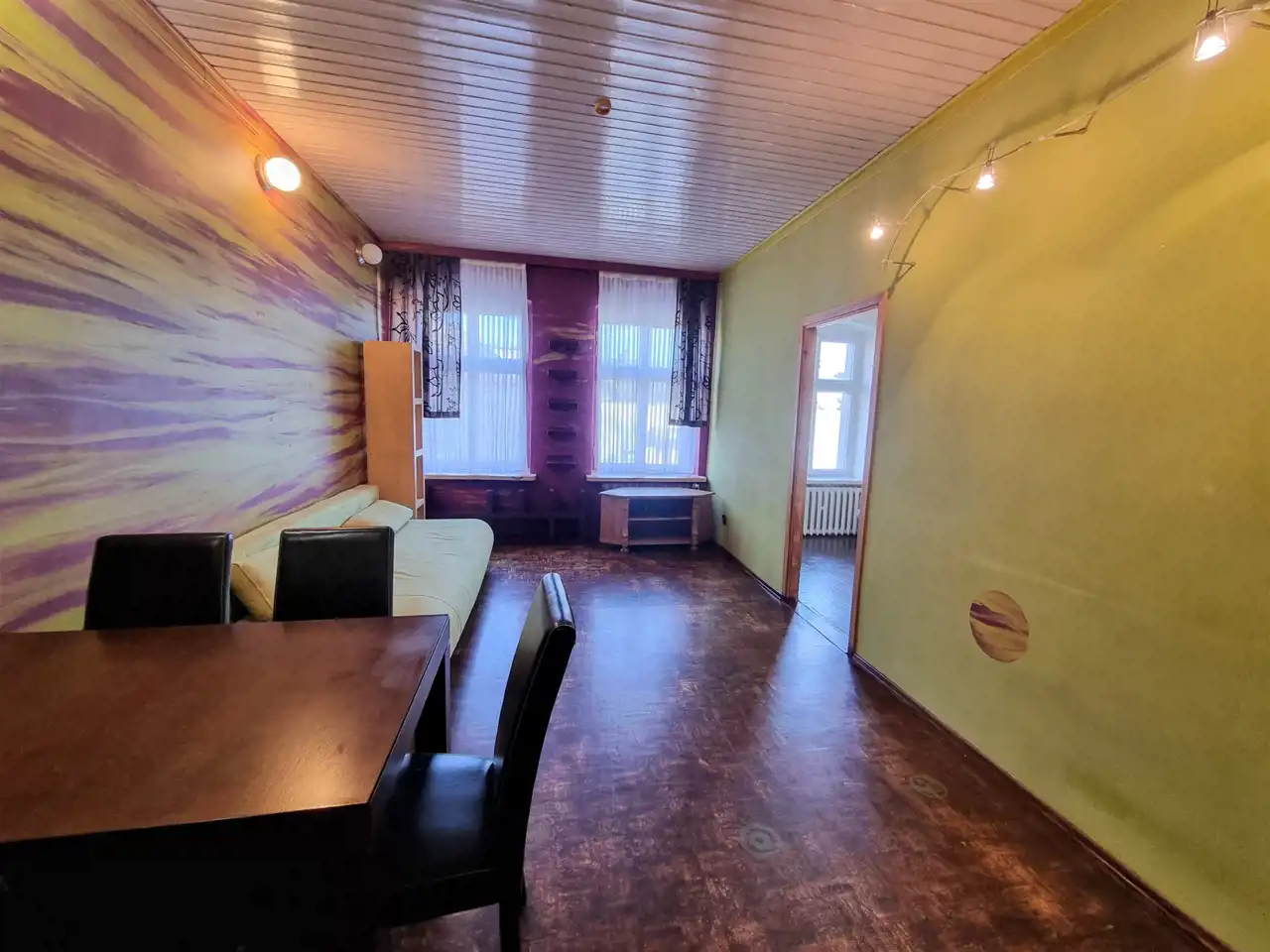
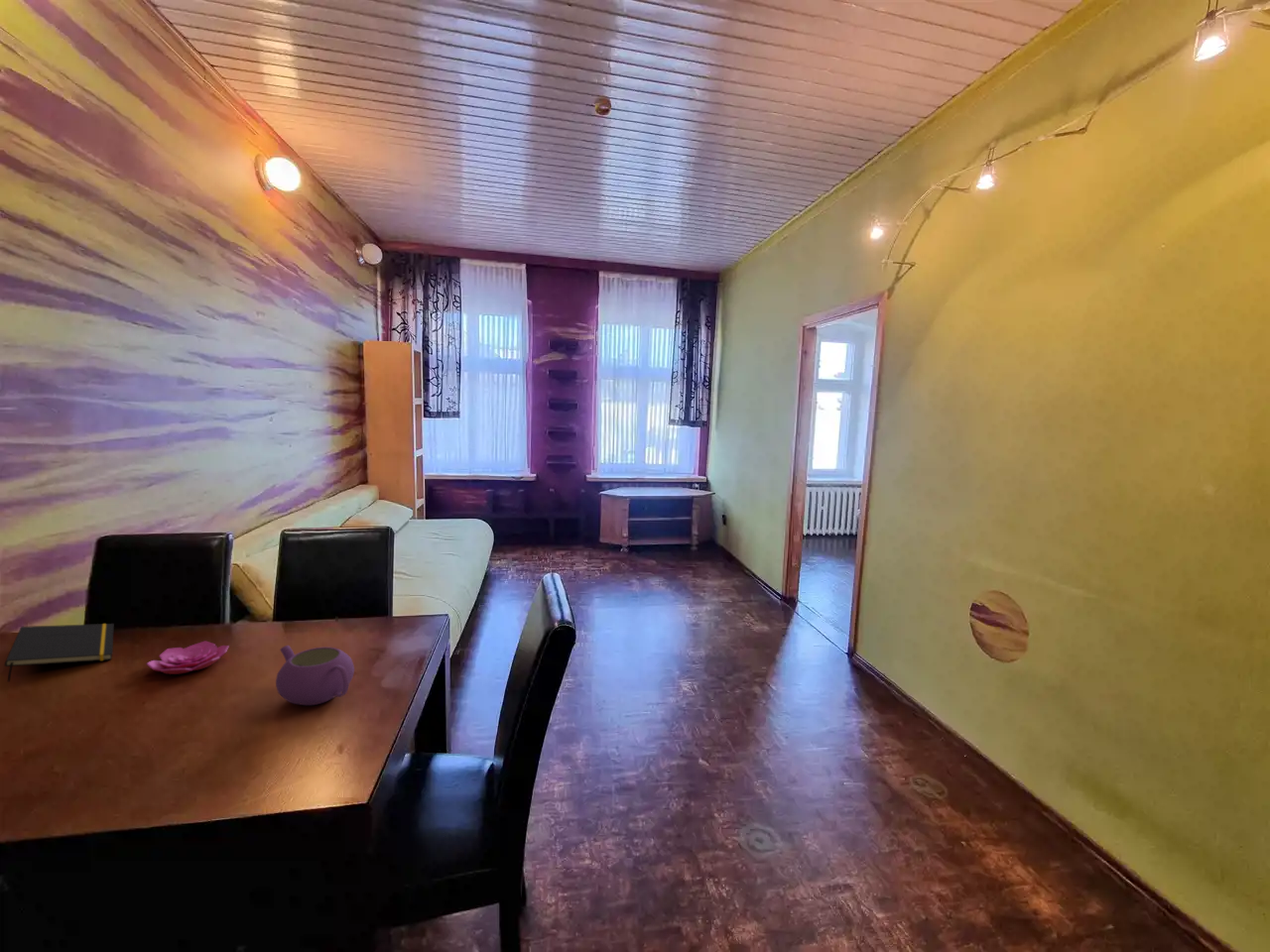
+ teapot (314, 675)
+ notepad (64, 643)
+ flower (190, 658)
